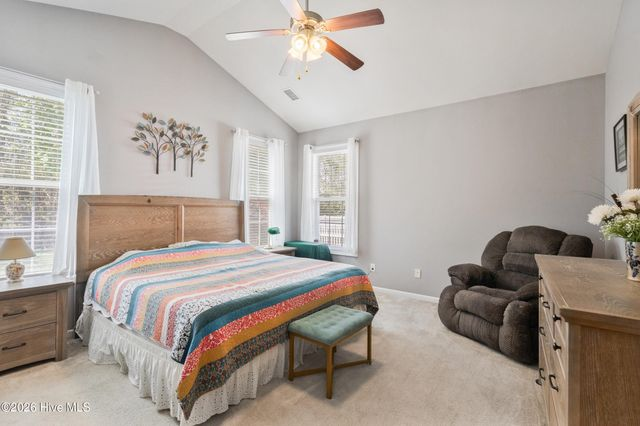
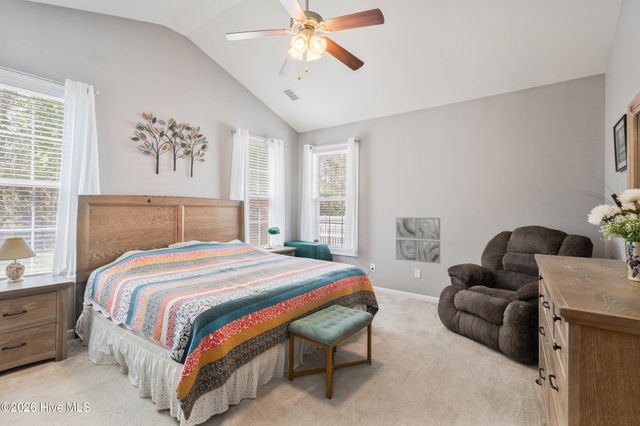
+ wall art (417, 238)
